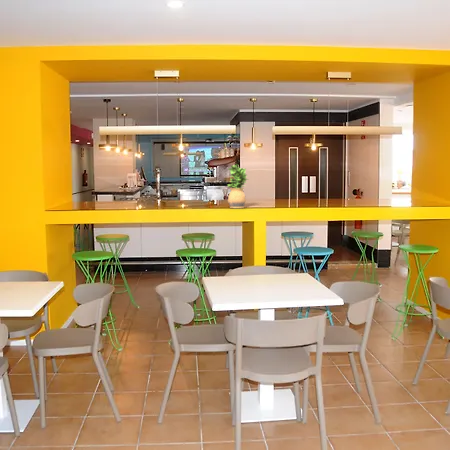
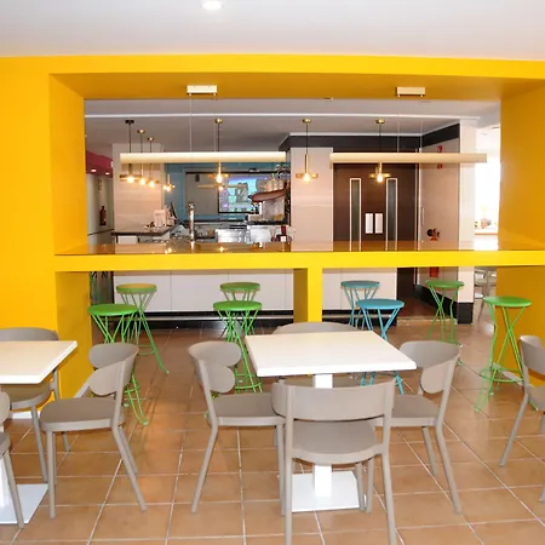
- potted plant (239, 185)
